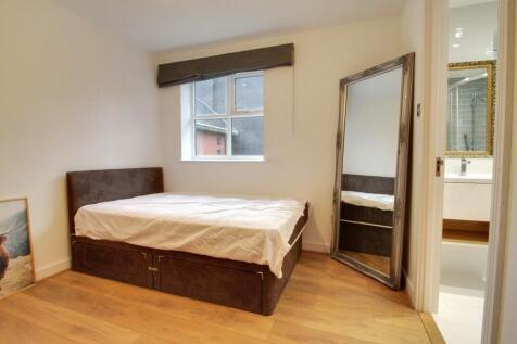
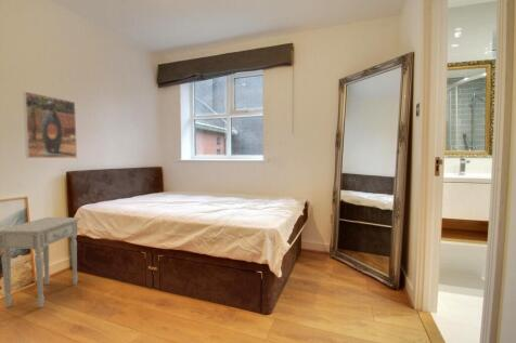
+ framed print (52, 128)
+ nightstand (44, 259)
